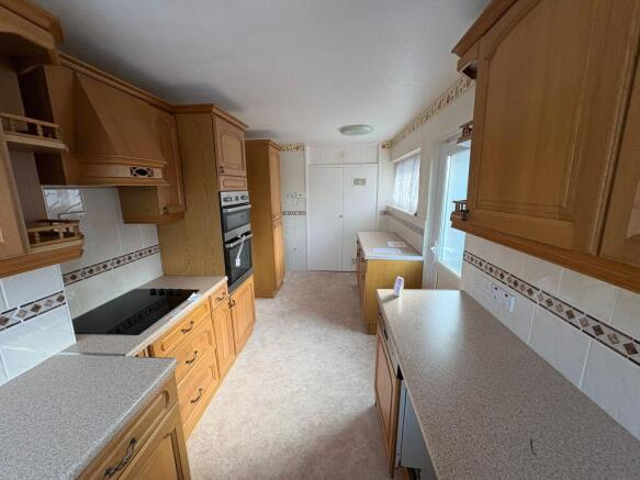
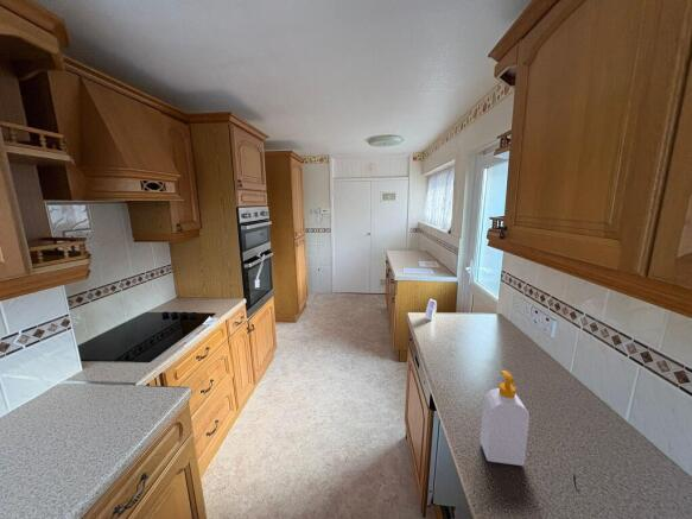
+ soap bottle (503, 414)
